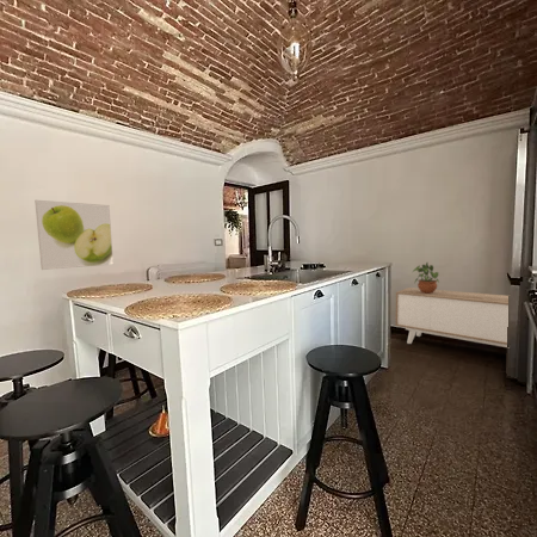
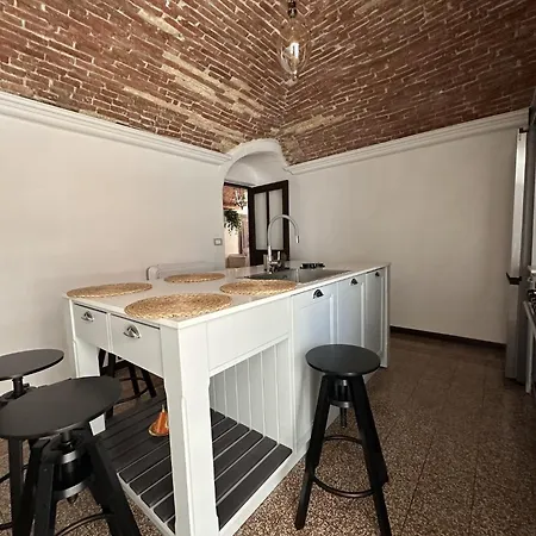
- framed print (78, 235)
- potted plant (426, 276)
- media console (469, 322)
